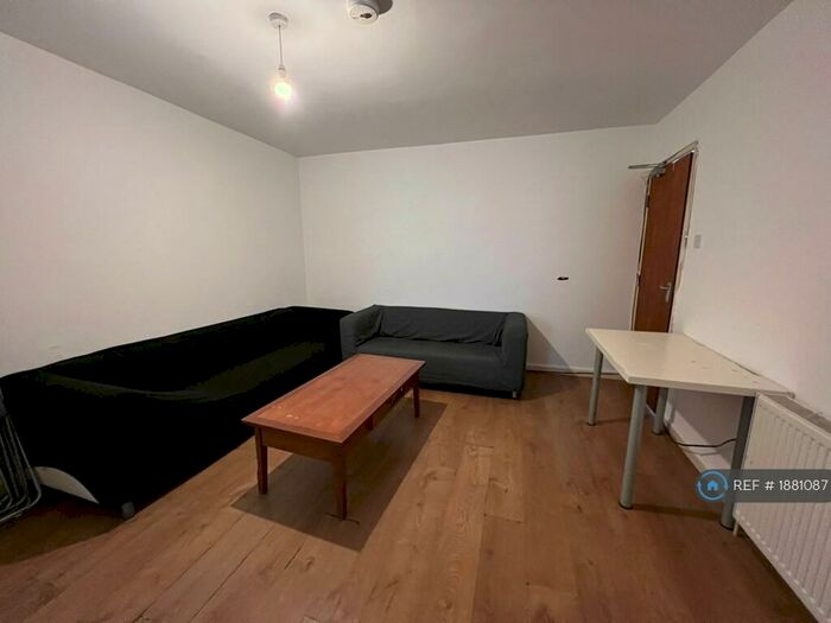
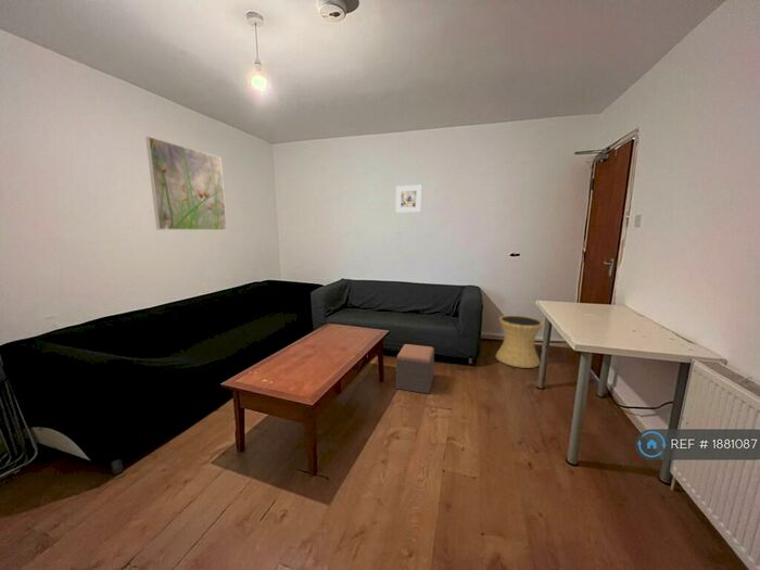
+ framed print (408, 199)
+ side table (519, 340)
+ footstool (415, 366)
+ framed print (191, 190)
